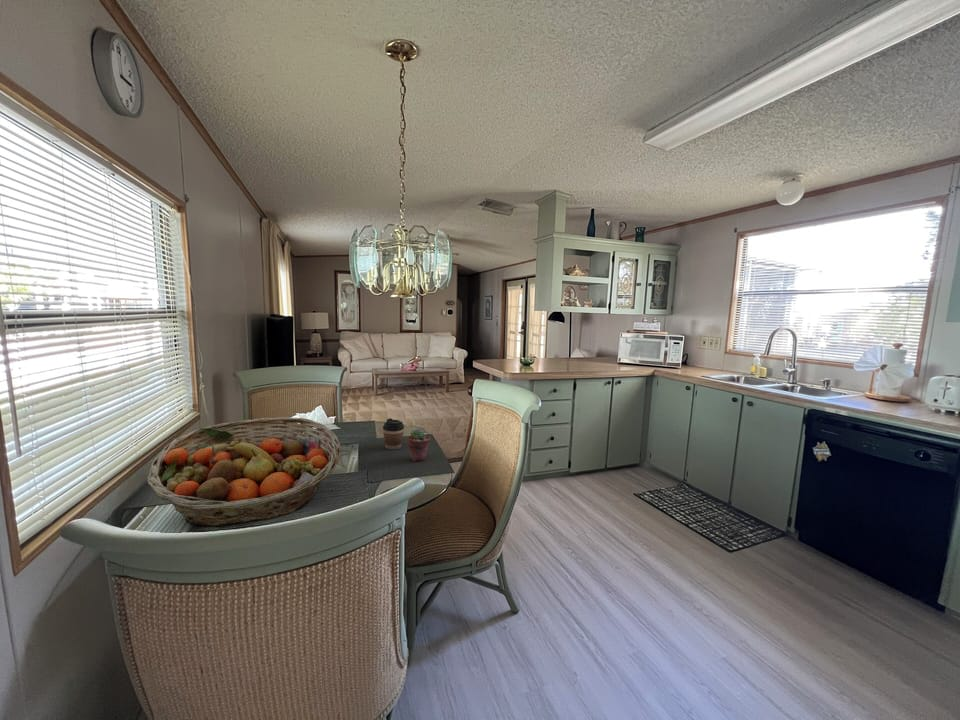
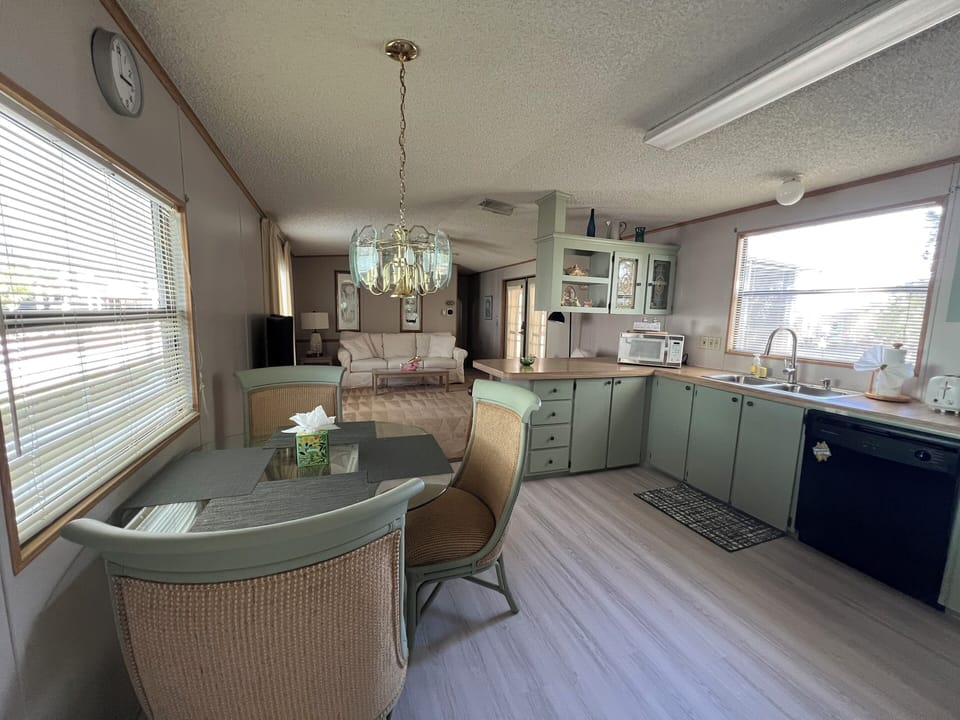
- fruit basket (254, 466)
- potted succulent (418, 443)
- coffee cup (393, 433)
